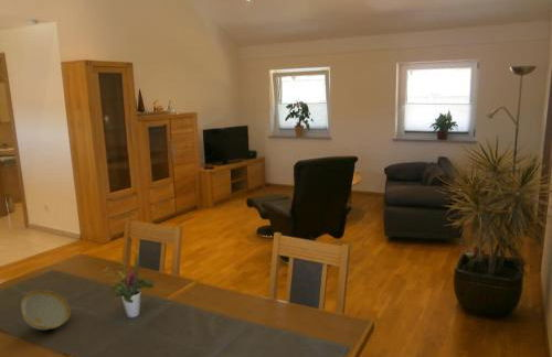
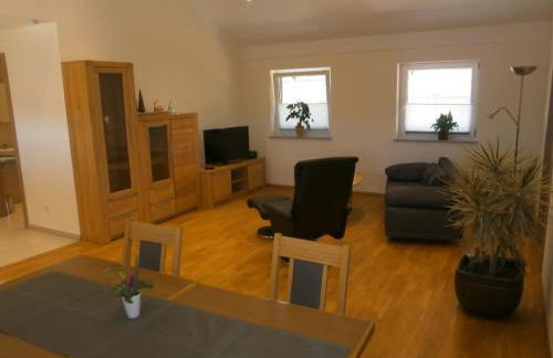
- decorative bowl (45, 310)
